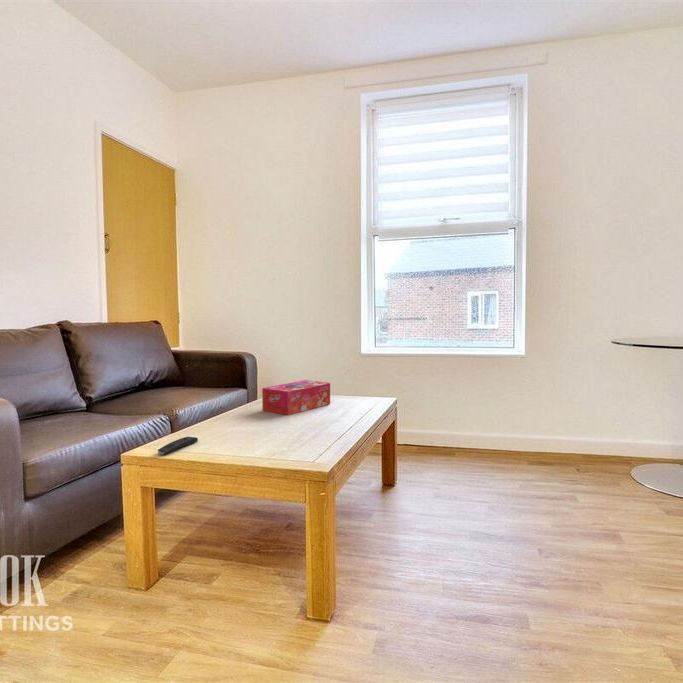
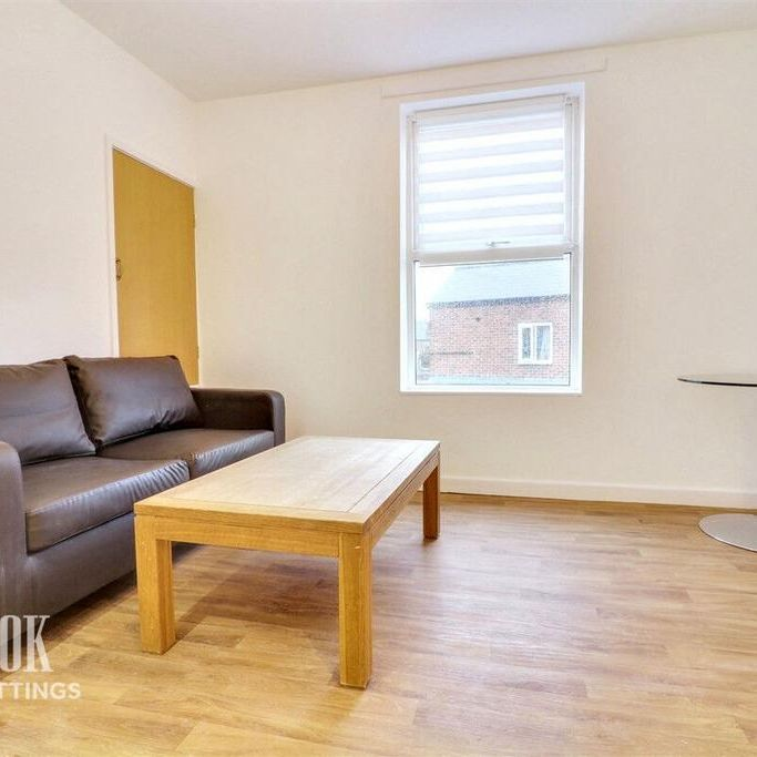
- remote control (177, 445)
- tissue box (297, 396)
